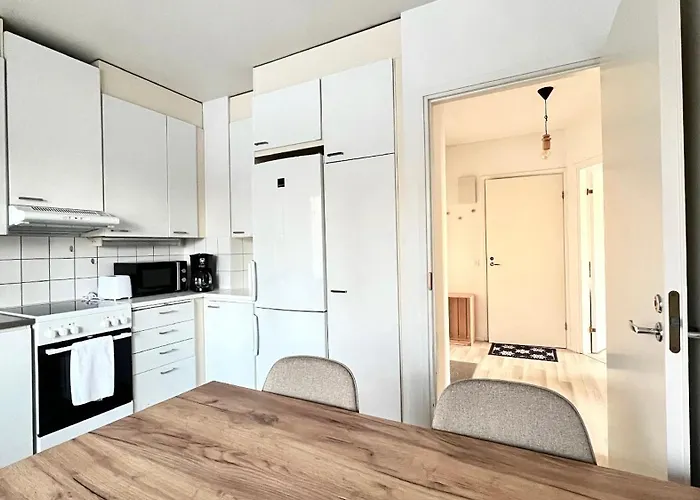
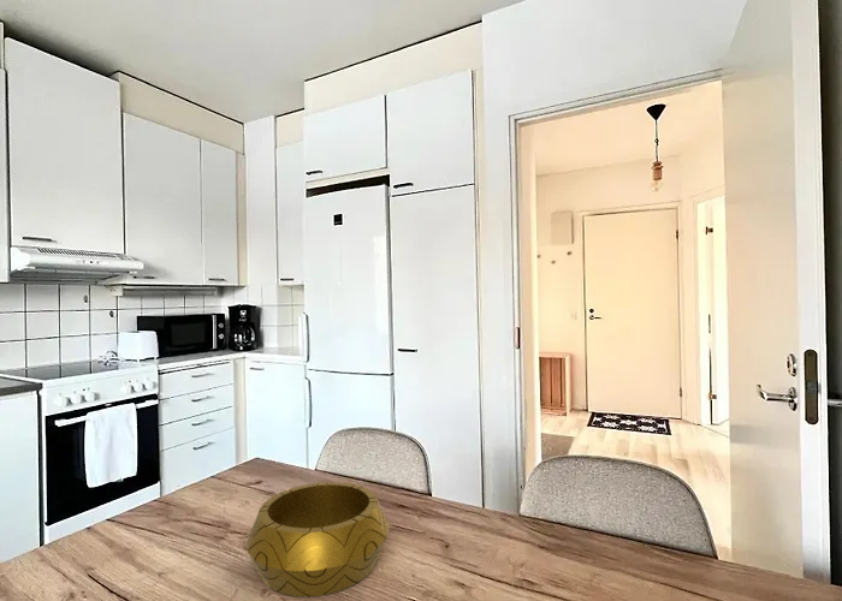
+ decorative bowl (320, 532)
